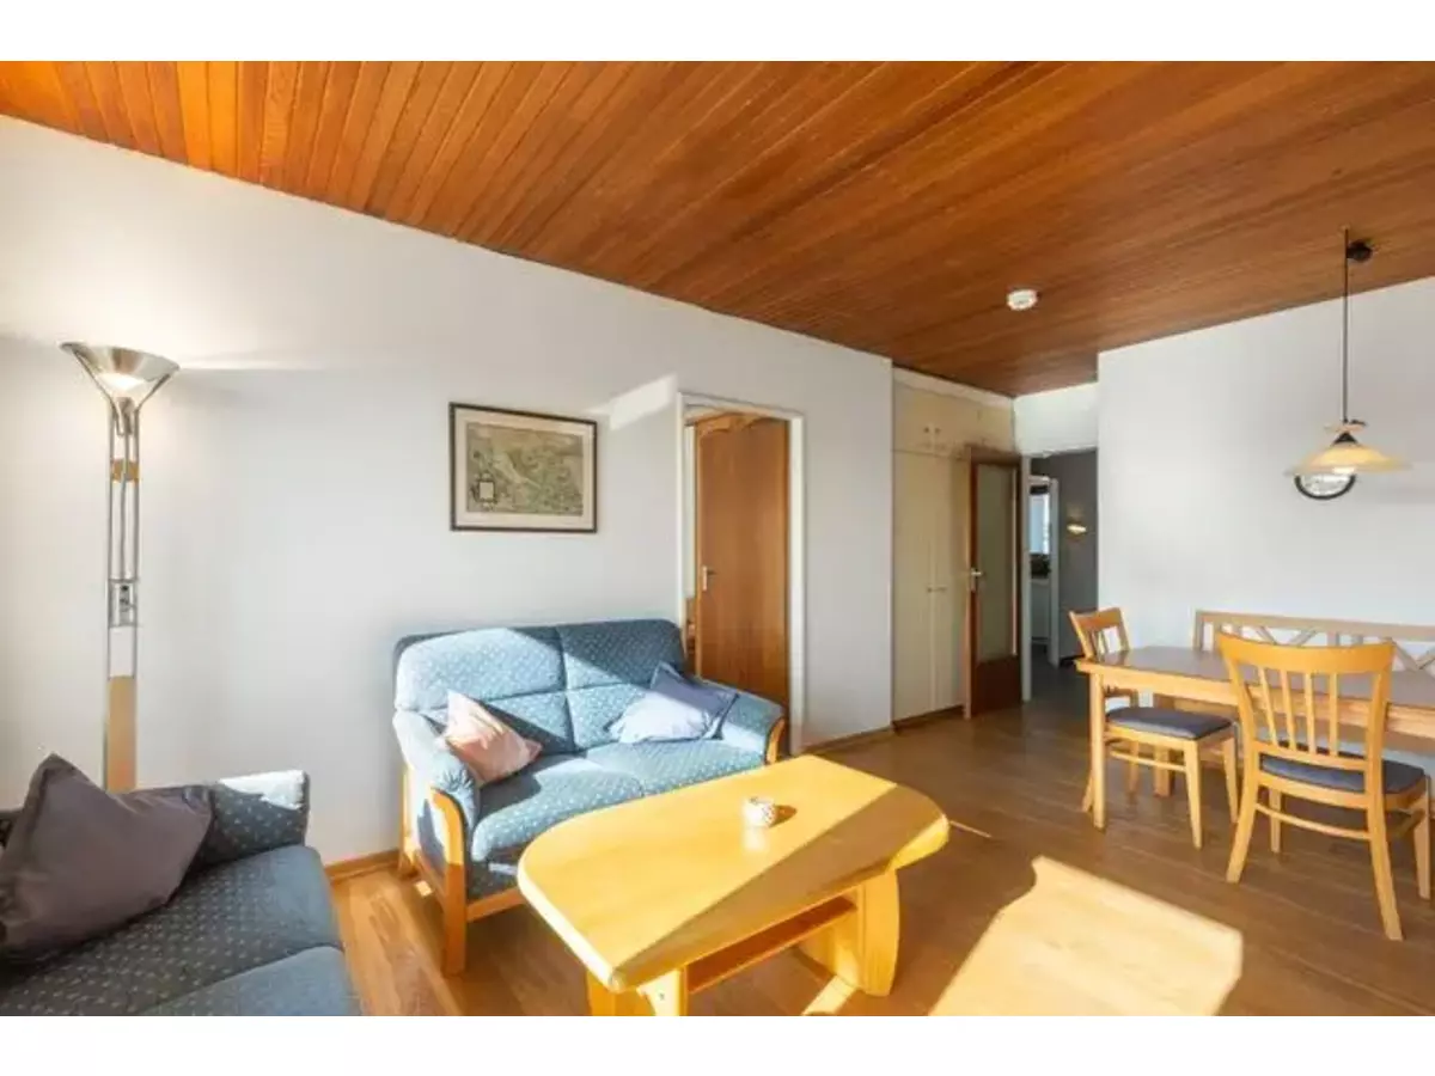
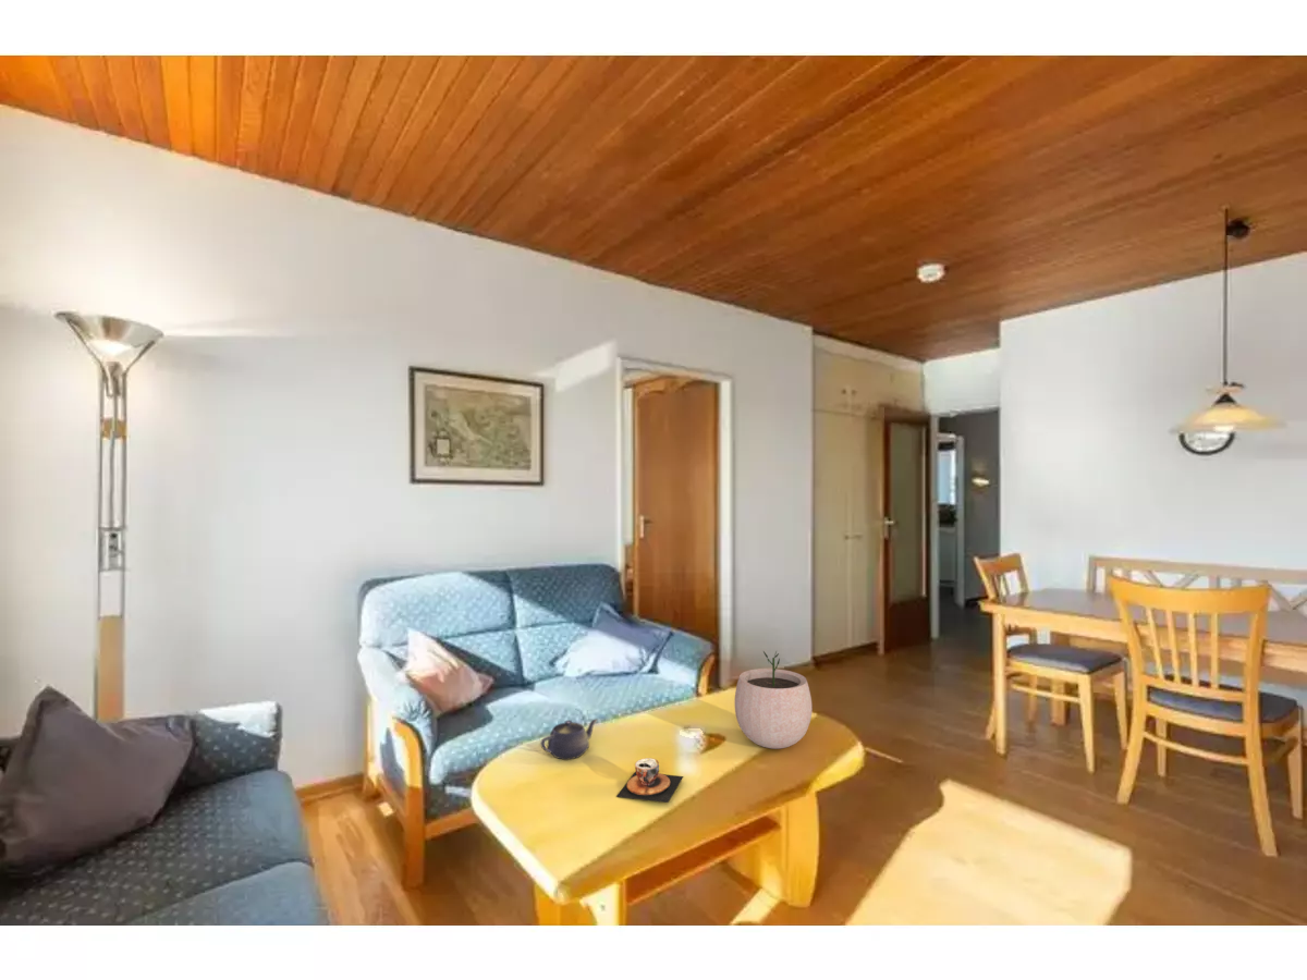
+ teacup (650, 775)
+ teapot (570, 736)
+ plant pot (772, 696)
